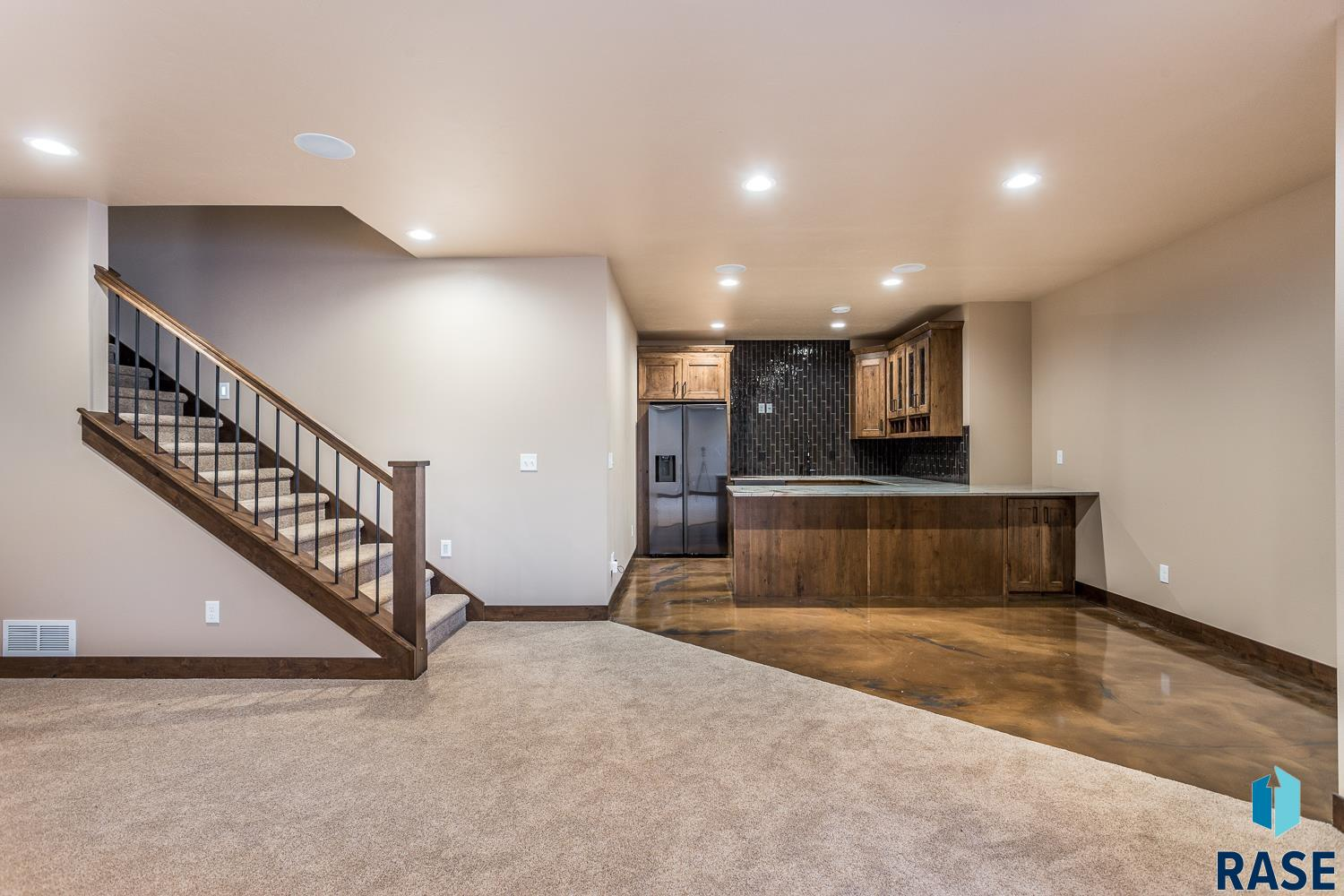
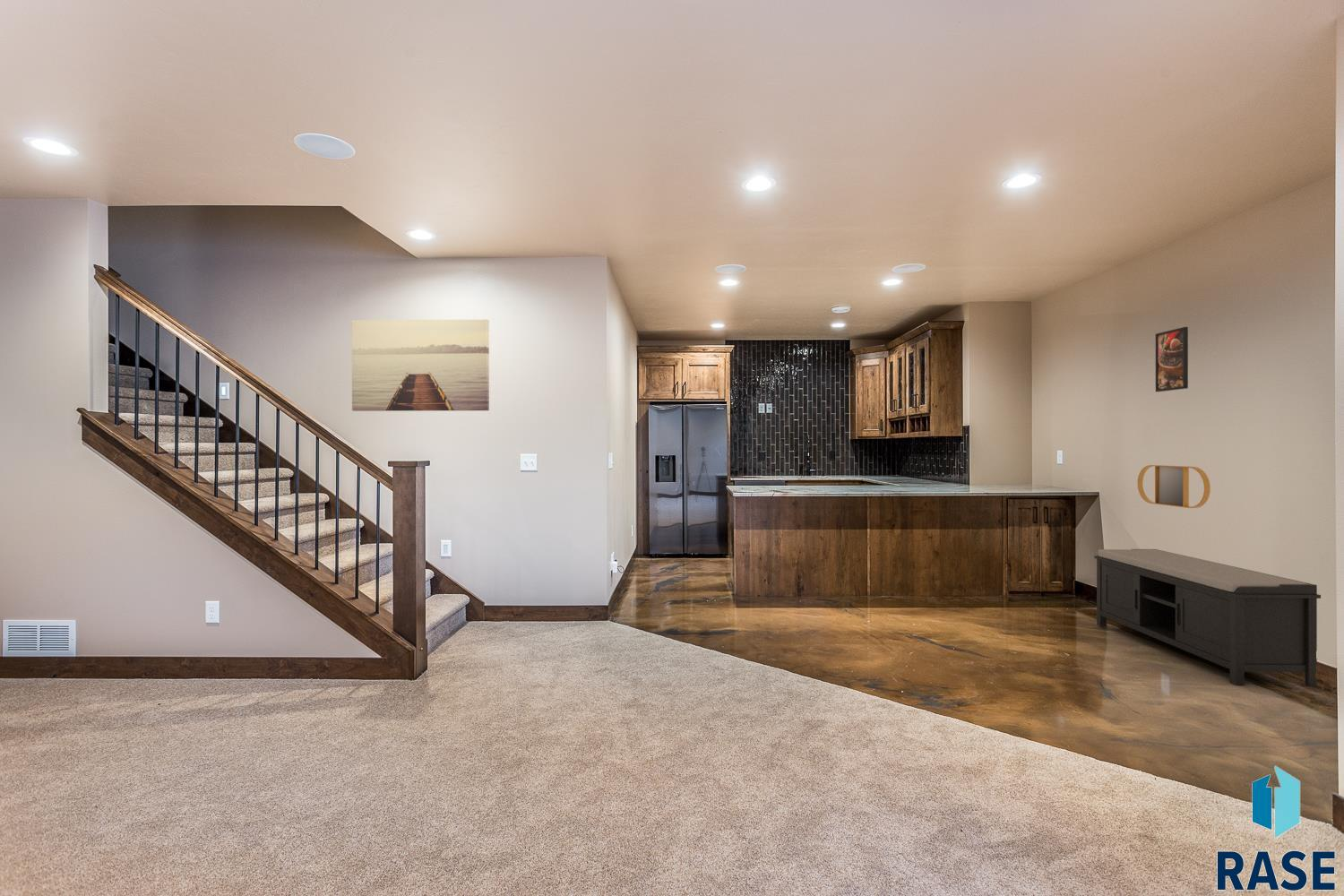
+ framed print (1171, 360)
+ wall art (420, 365)
+ bench (1190, 607)
+ home mirror (1171, 486)
